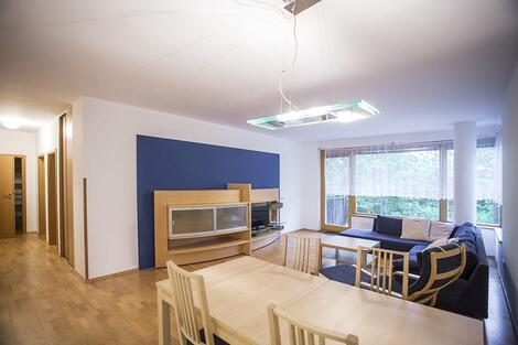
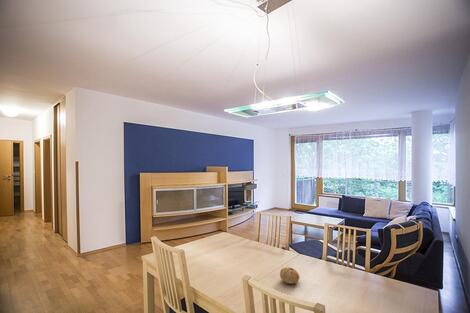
+ fruit (289, 274)
